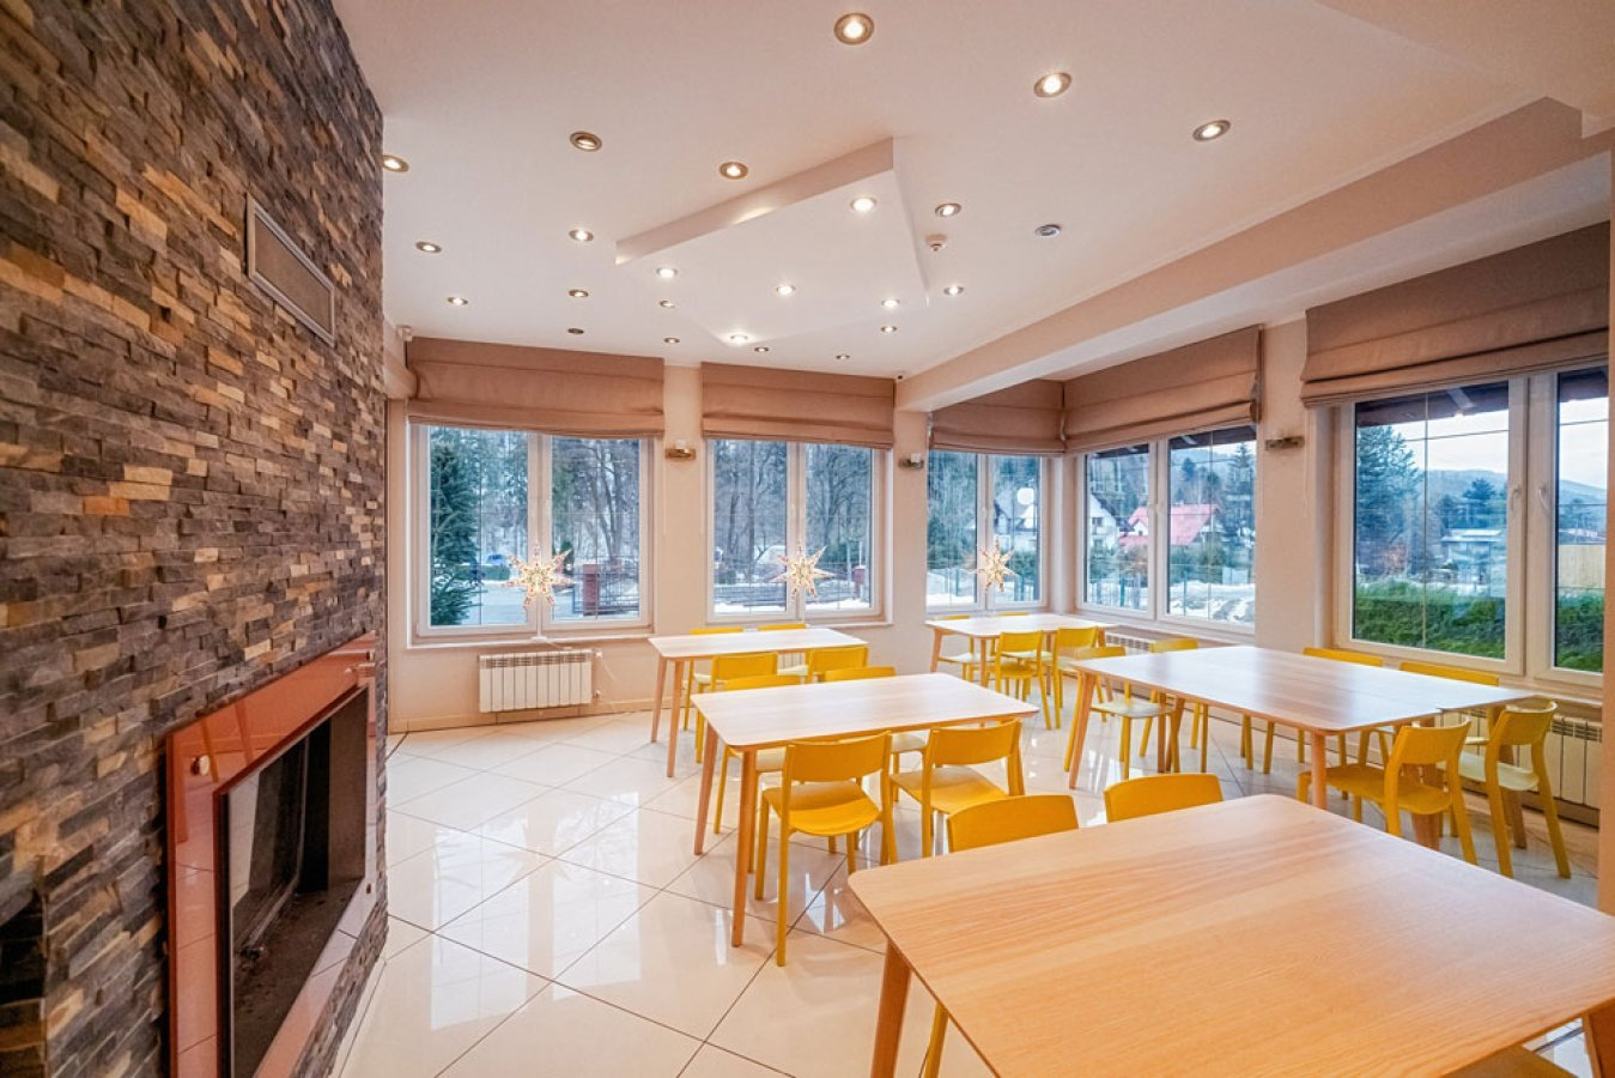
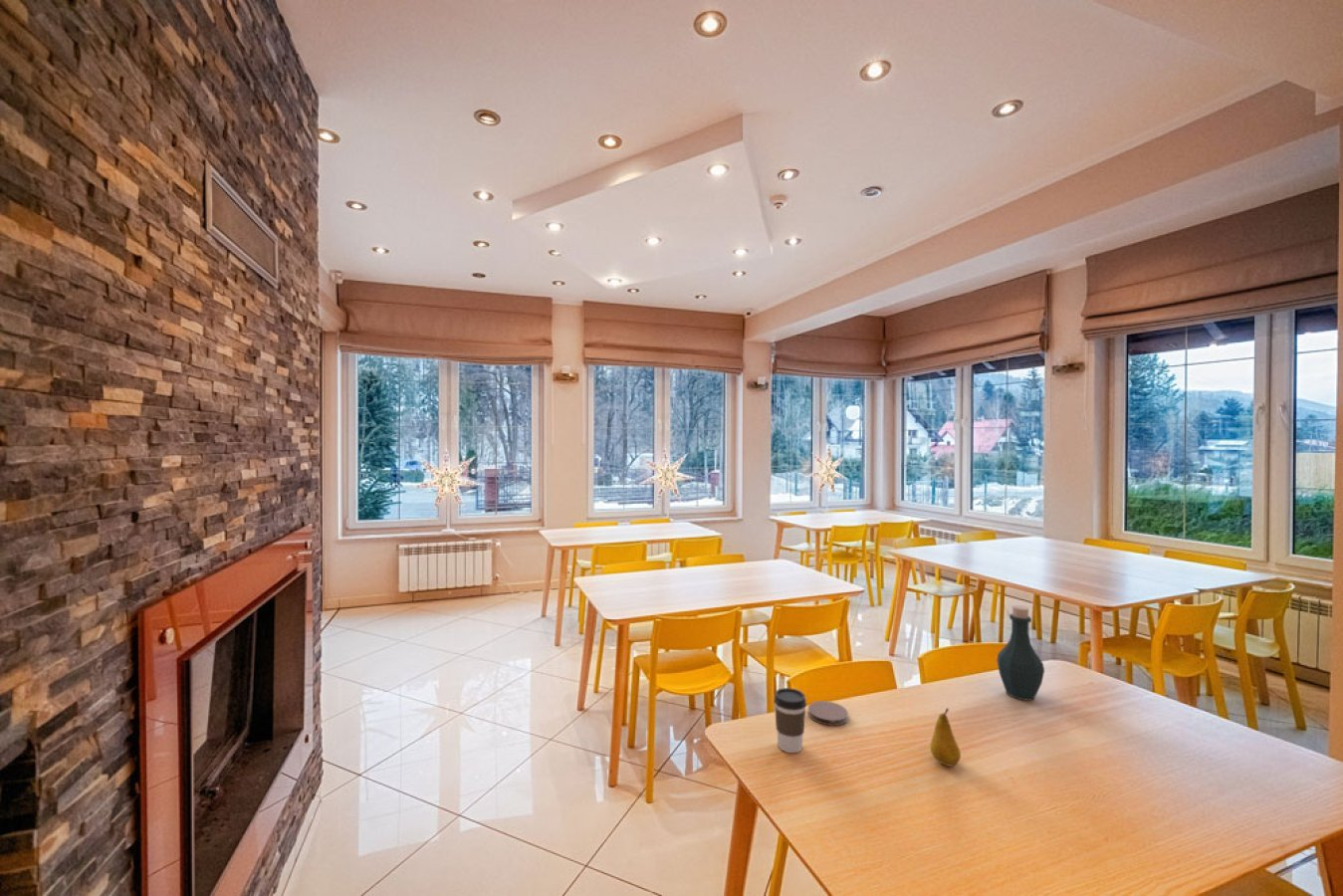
+ bottle (1019, 651)
+ fruit (945, 735)
+ coaster (827, 713)
+ coffee cup (789, 720)
